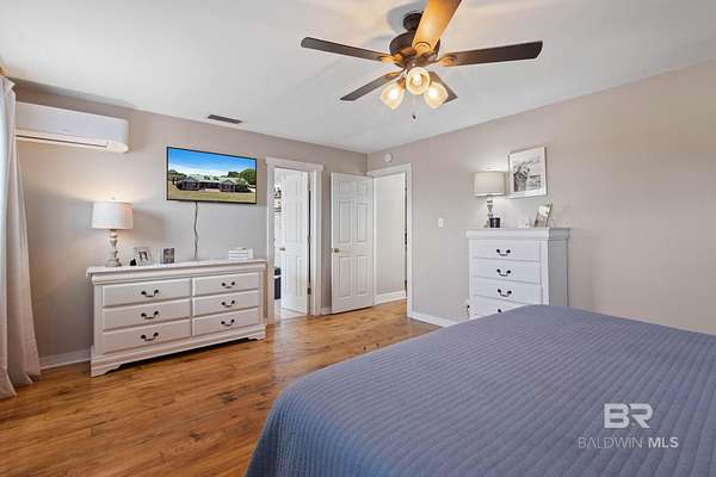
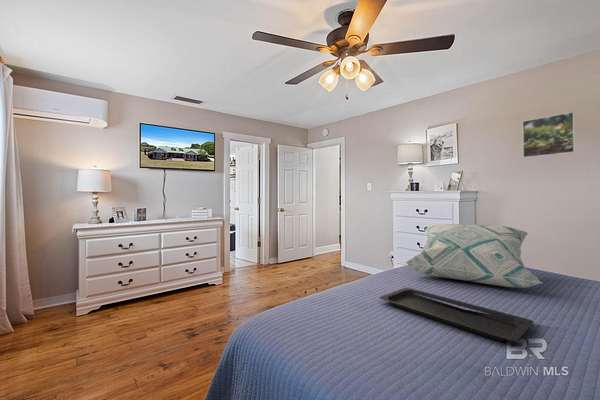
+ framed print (547, 136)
+ serving tray (447, 311)
+ decorative pillow (469, 250)
